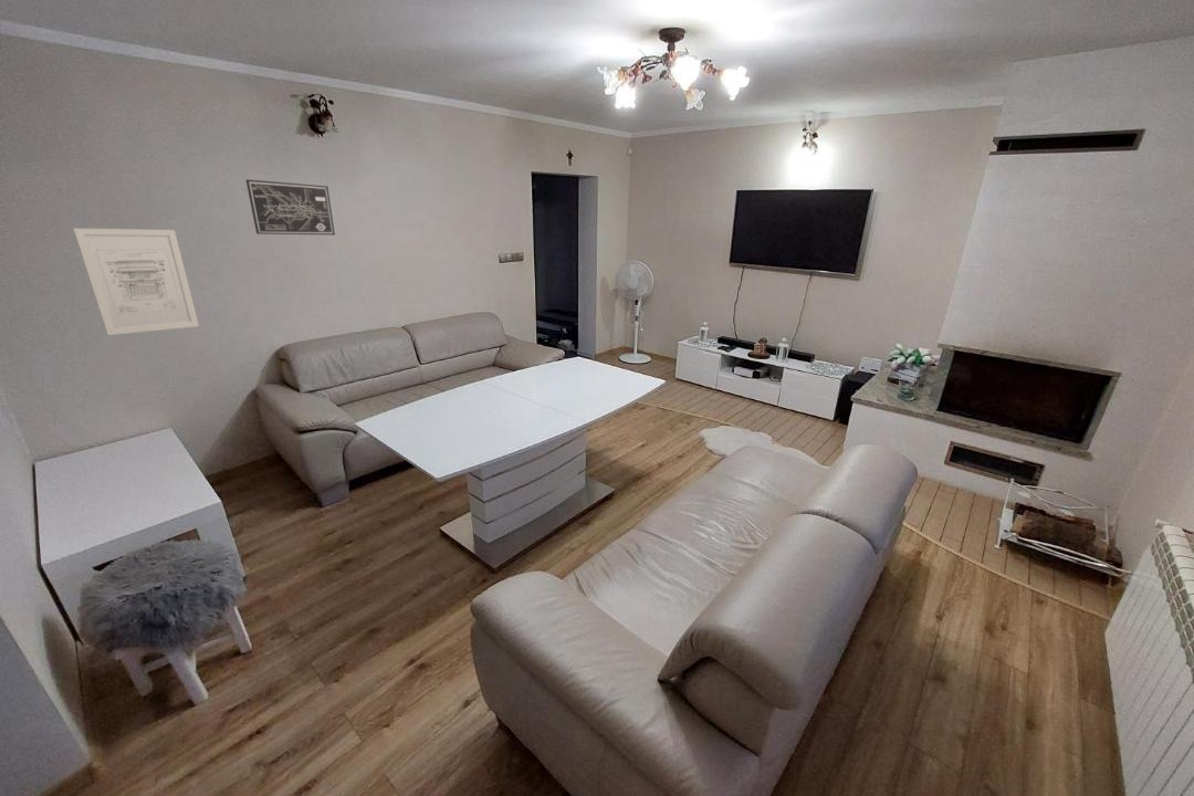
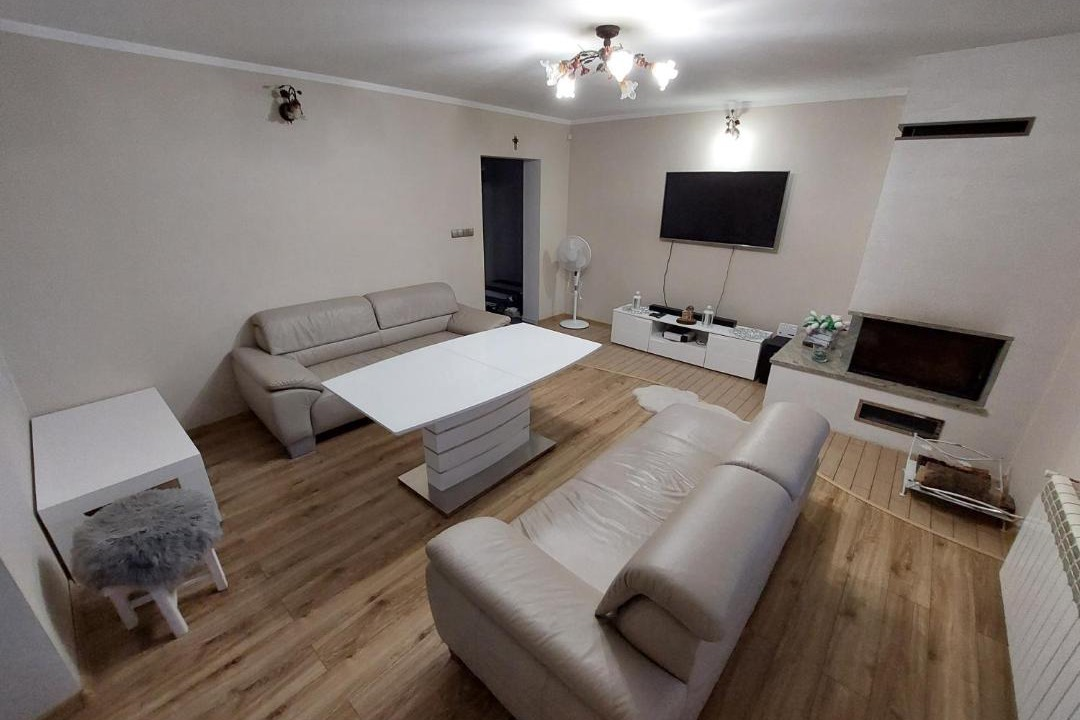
- wall art (293, 209)
- wall art (142, 281)
